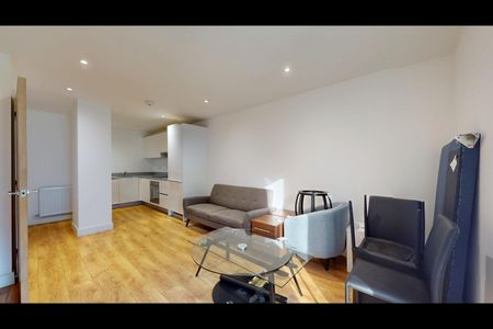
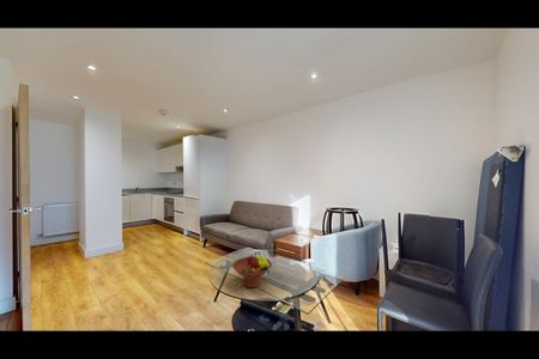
+ fruit bowl (252, 269)
